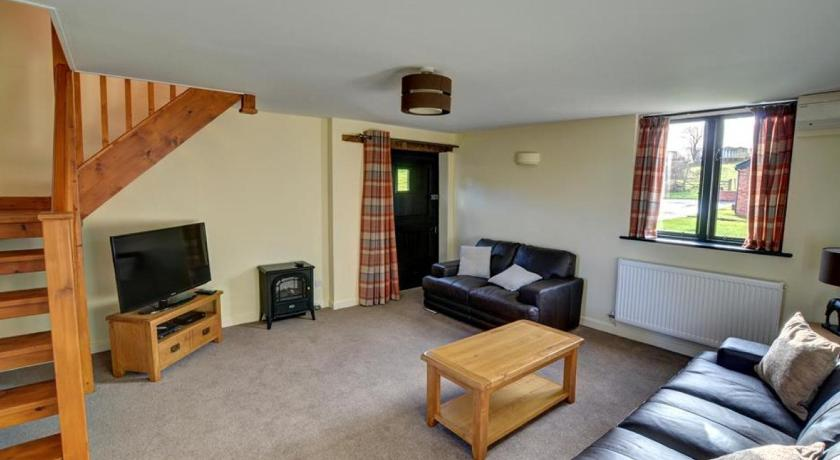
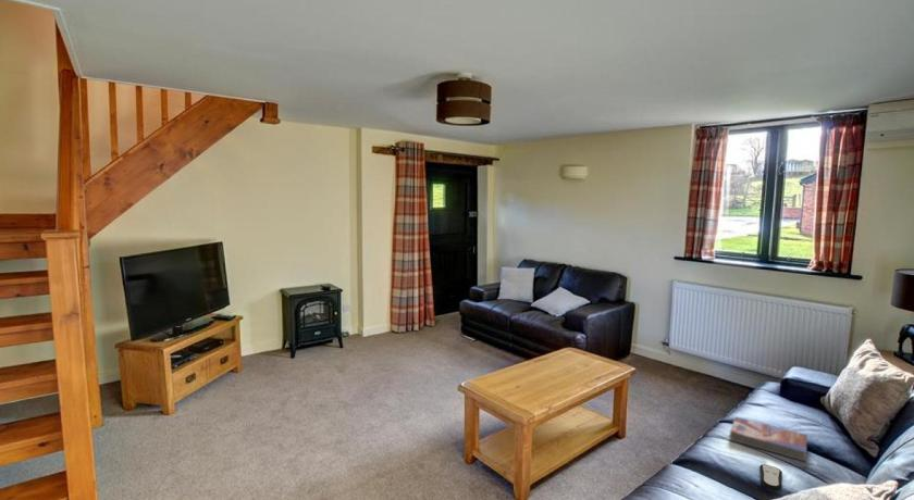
+ remote control (770, 477)
+ textbook (767, 437)
